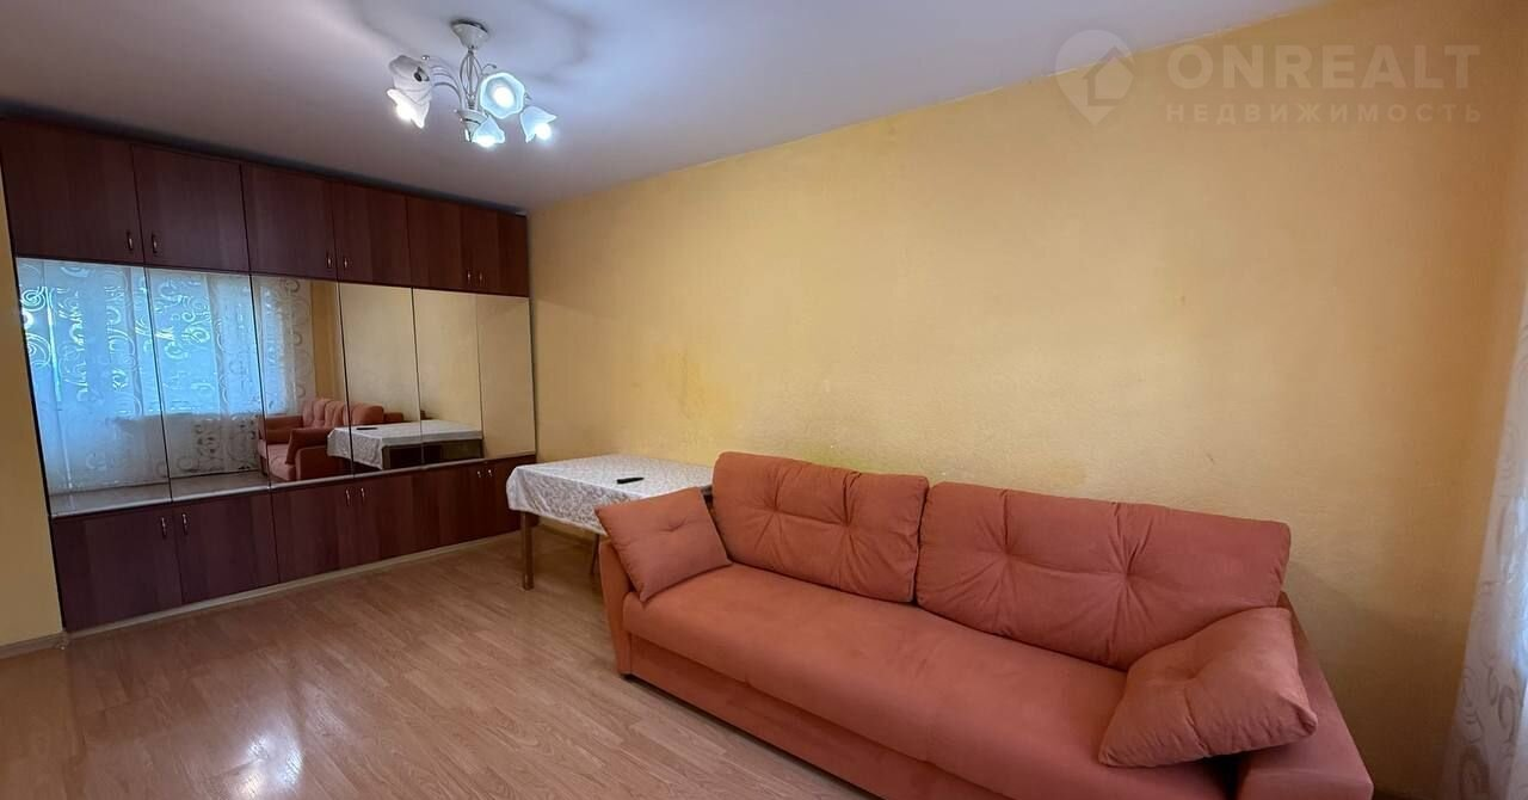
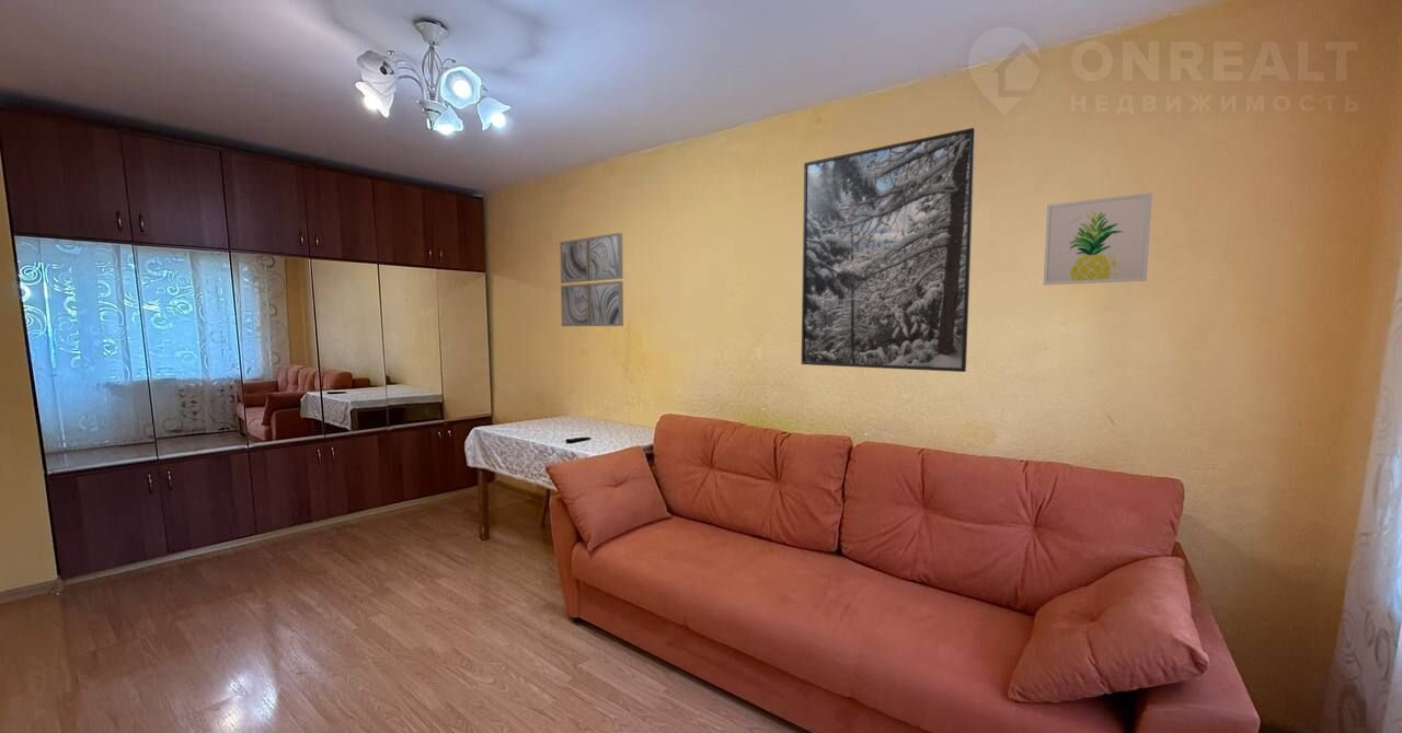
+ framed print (878, 259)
+ wall art (1094, 241)
+ wall art (590, 283)
